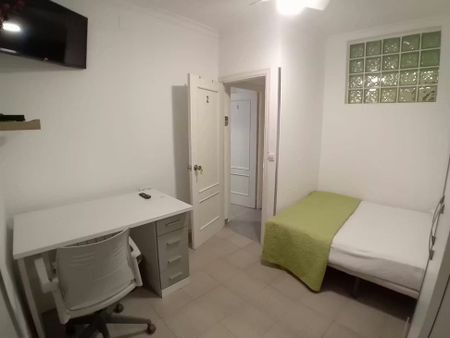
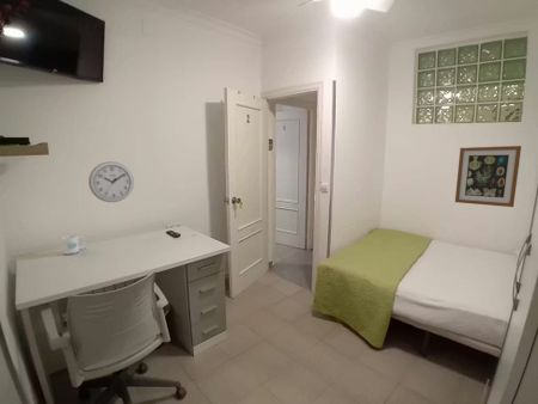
+ wall clock (112, 182)
+ wall art (485, 176)
+ mug (73, 244)
